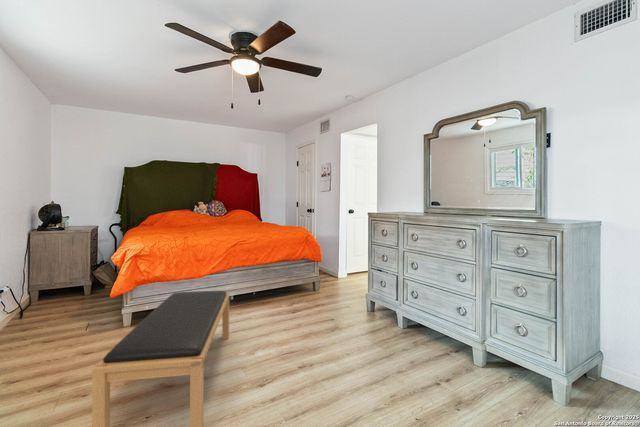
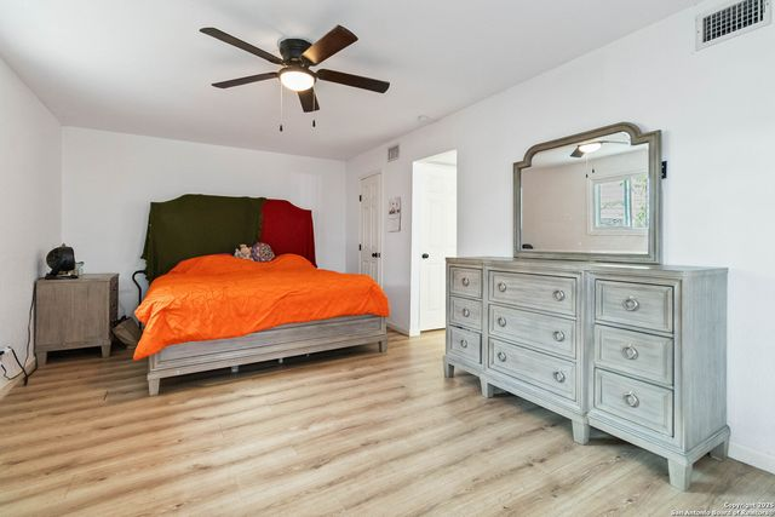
- bench (182, 344)
